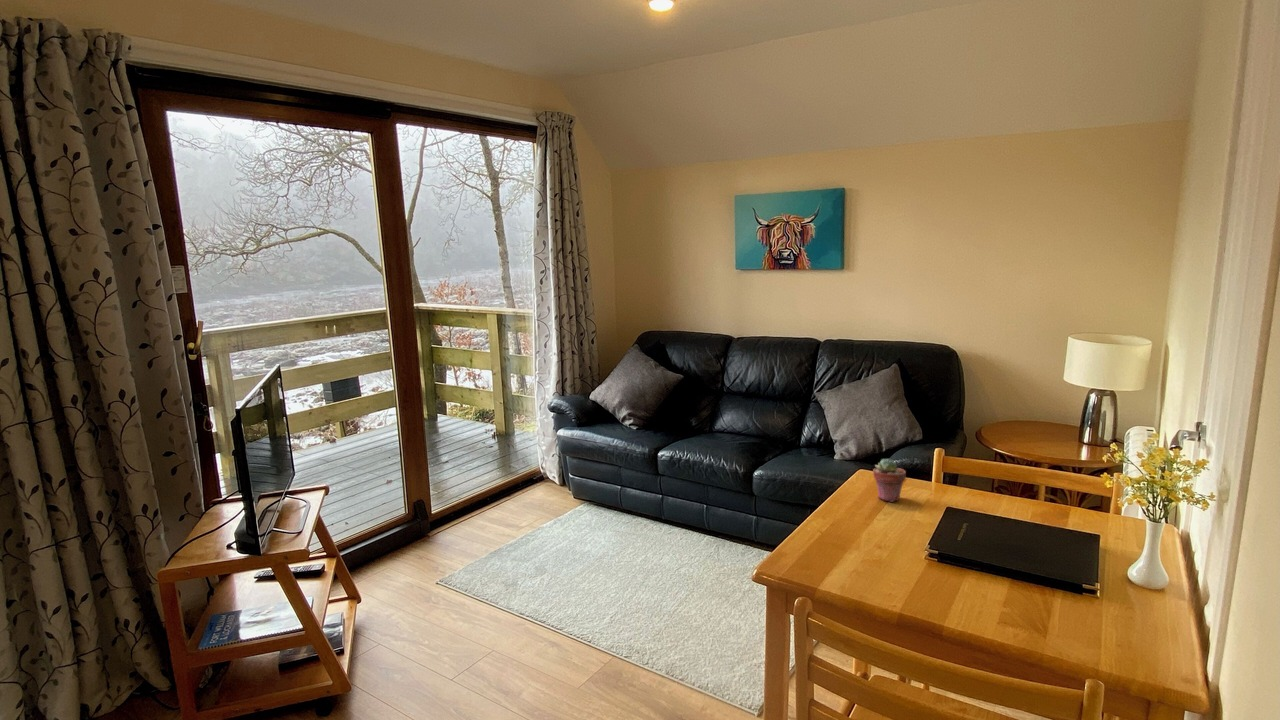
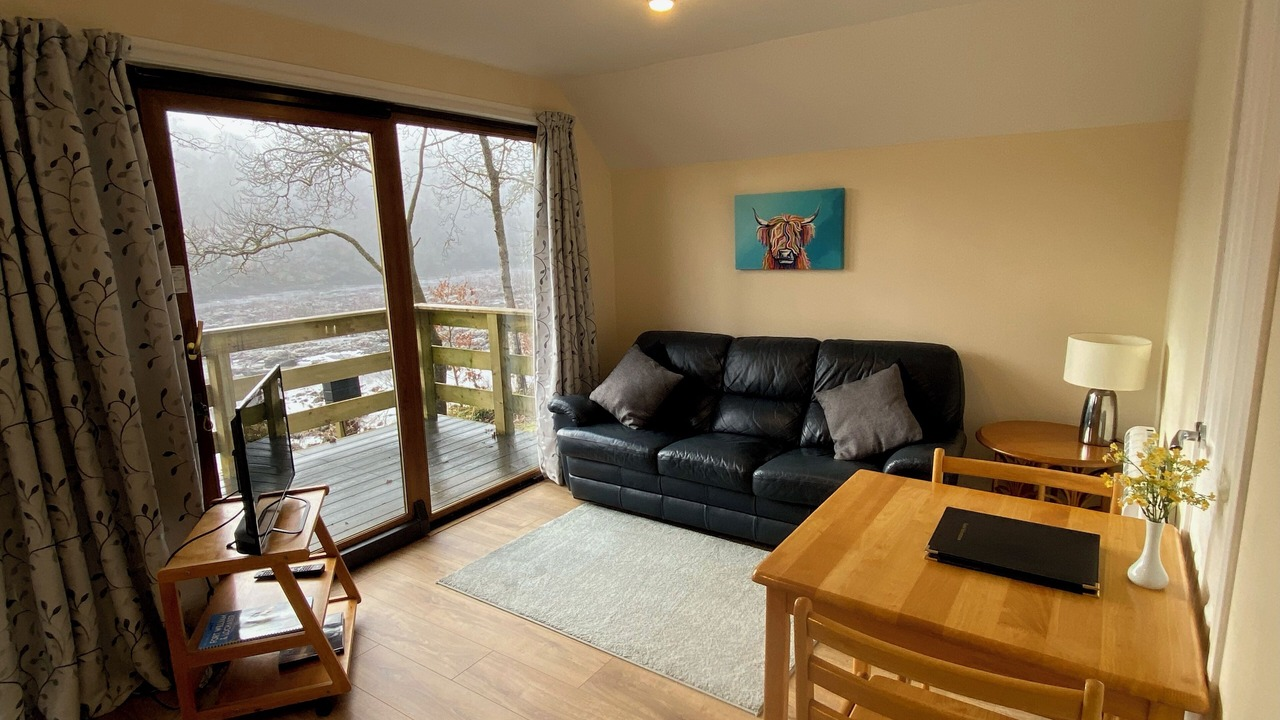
- potted succulent (889, 478)
